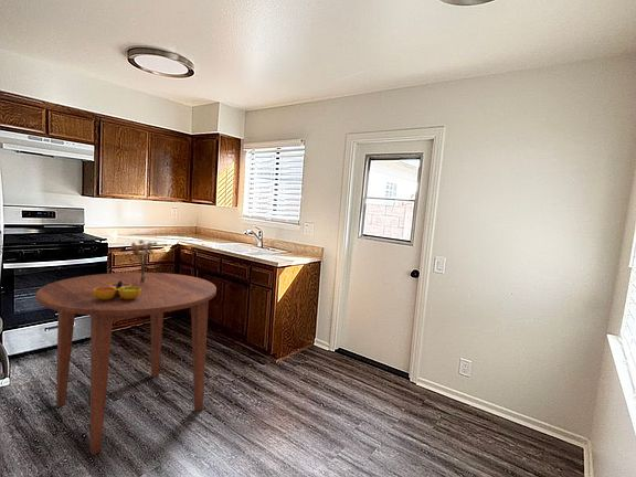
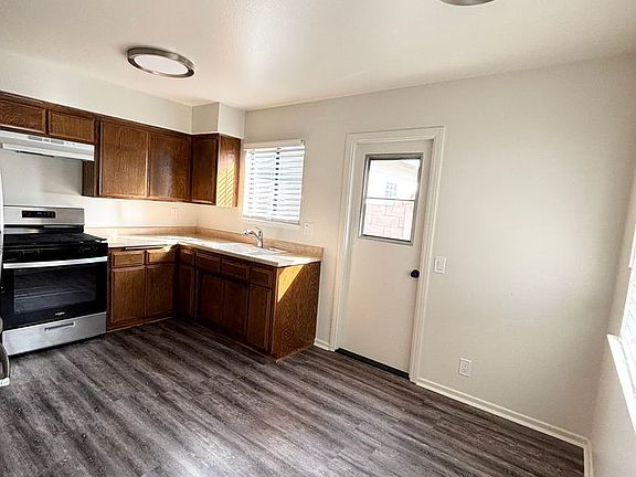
- dining table (151, 348)
- bouquet (141, 261)
- decorative bowl (115, 288)
